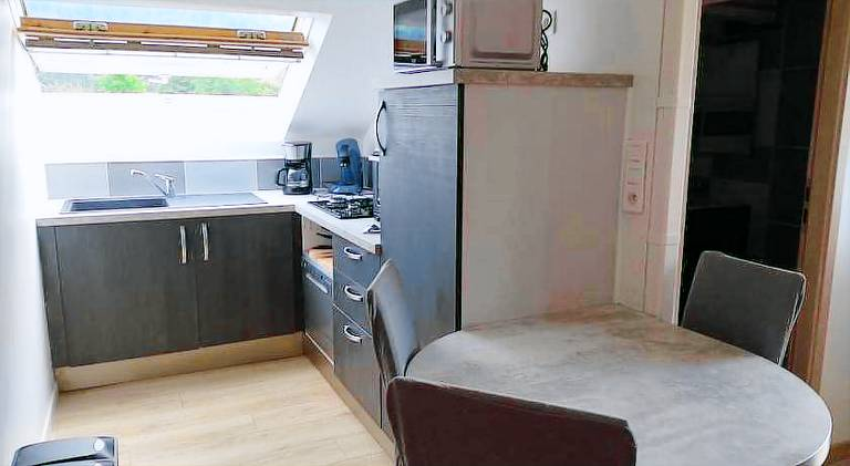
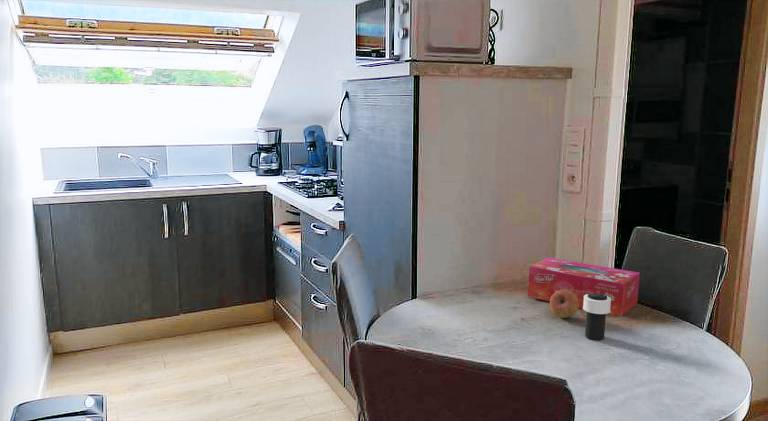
+ tissue box (582, 284)
+ cup (595, 316)
+ fruit (564, 303)
